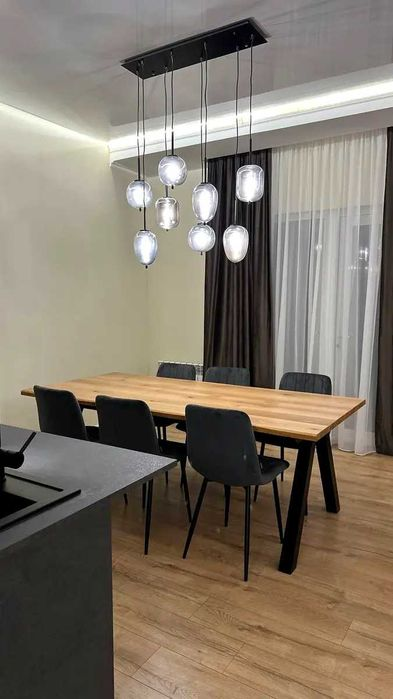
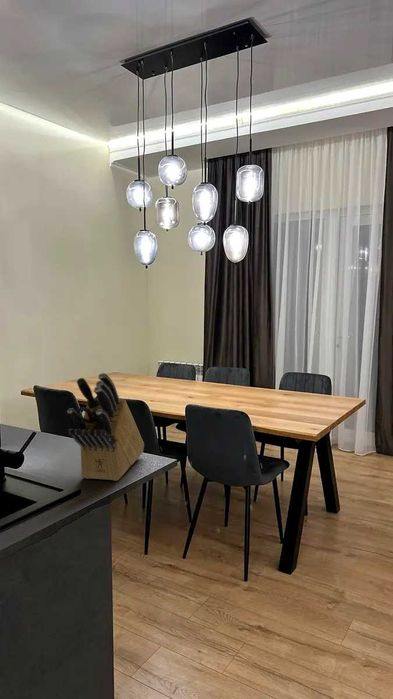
+ knife block (109, 419)
